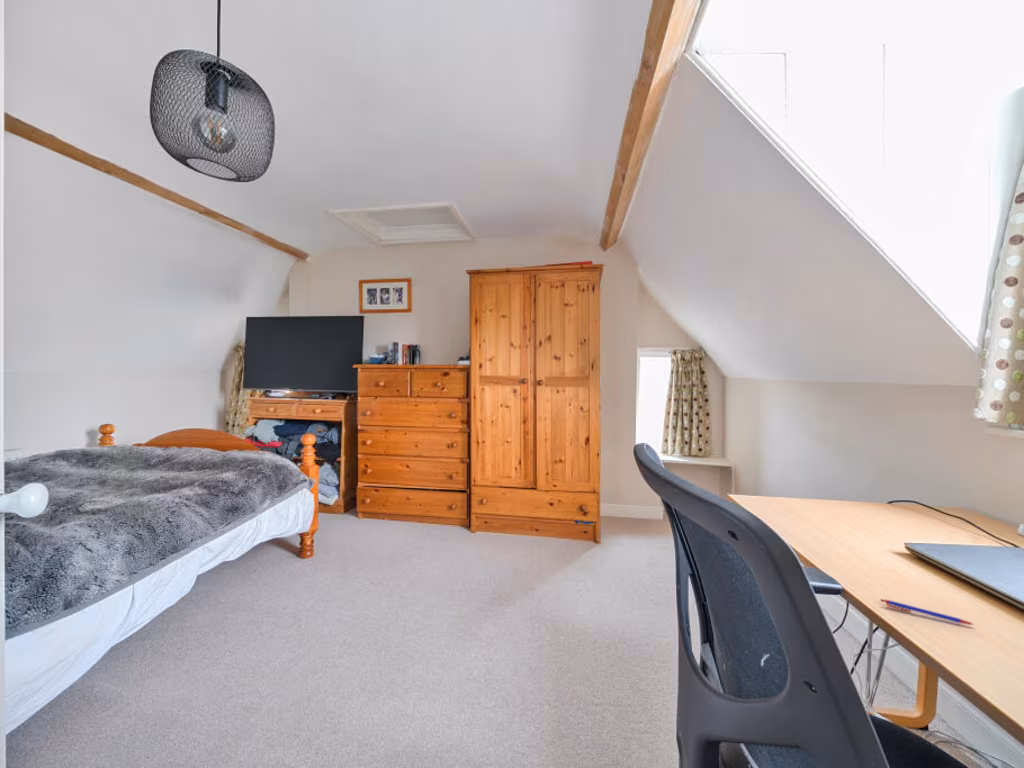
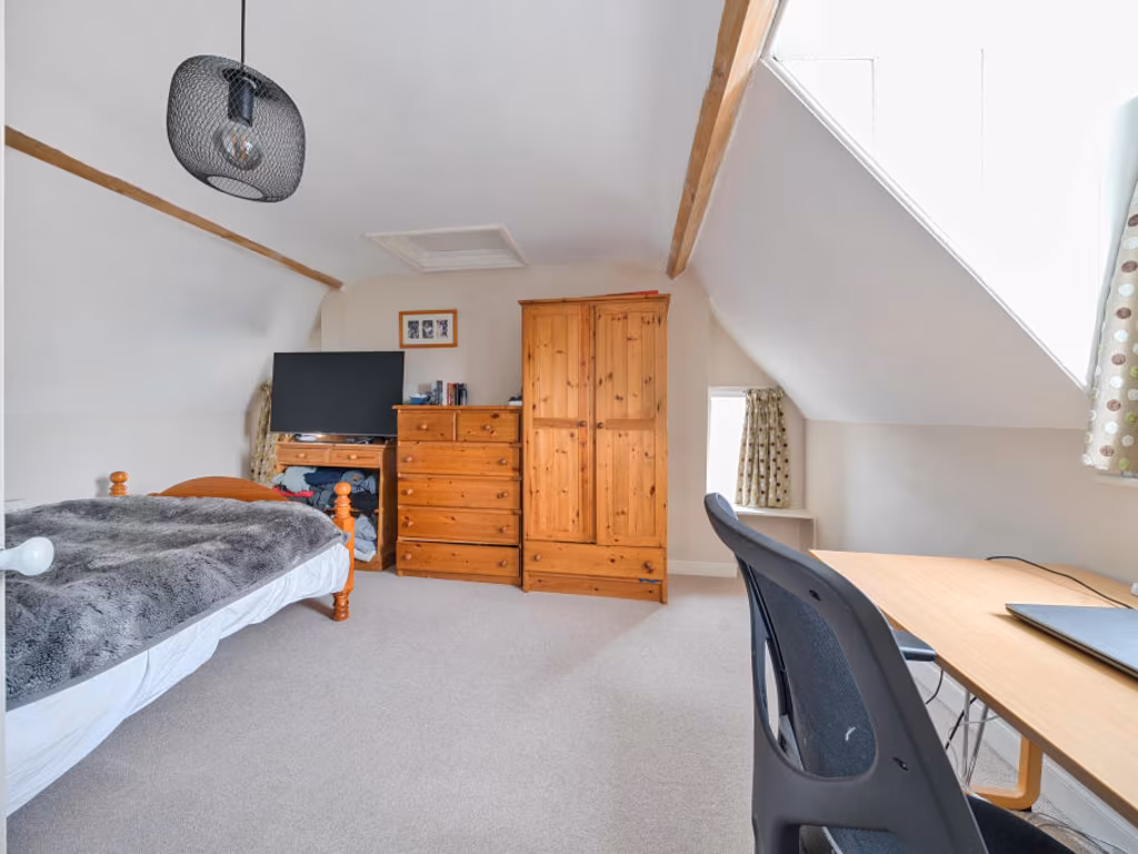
- pen (925, 611)
